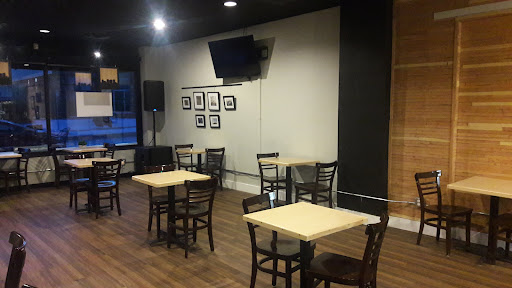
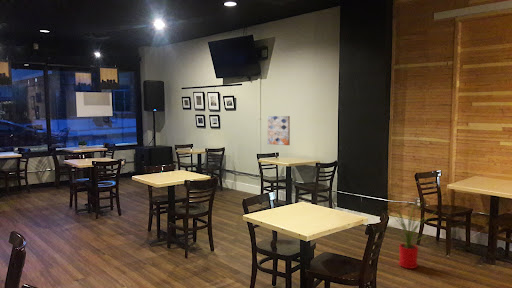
+ house plant (409, 233)
+ wall art (278, 130)
